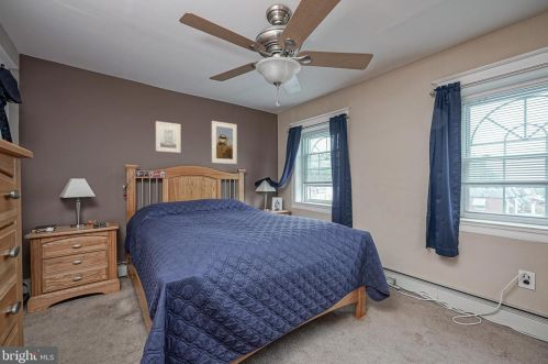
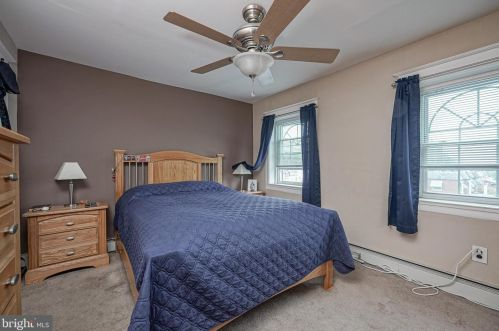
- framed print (224, 143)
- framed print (168, 136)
